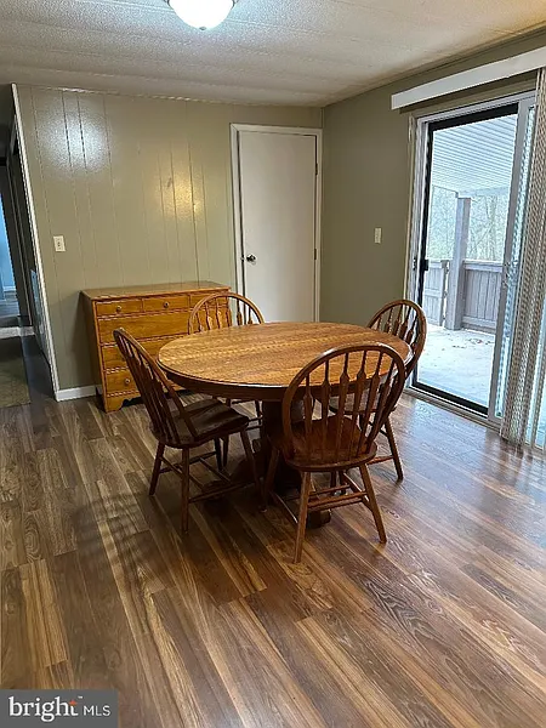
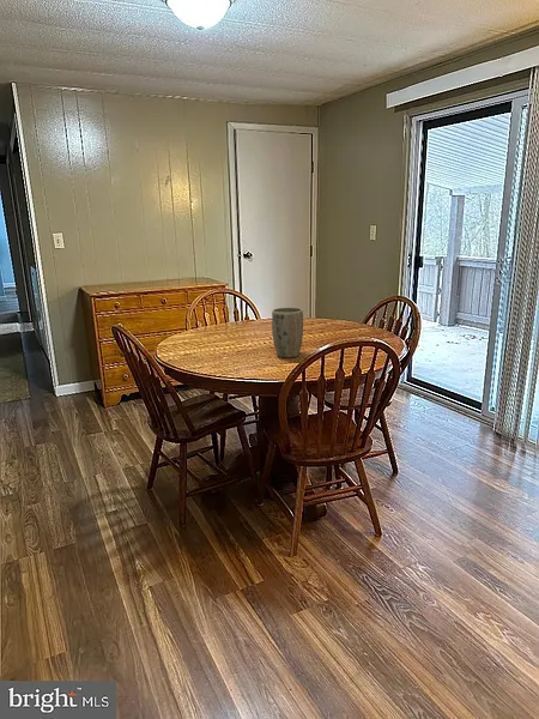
+ plant pot (287, 332)
